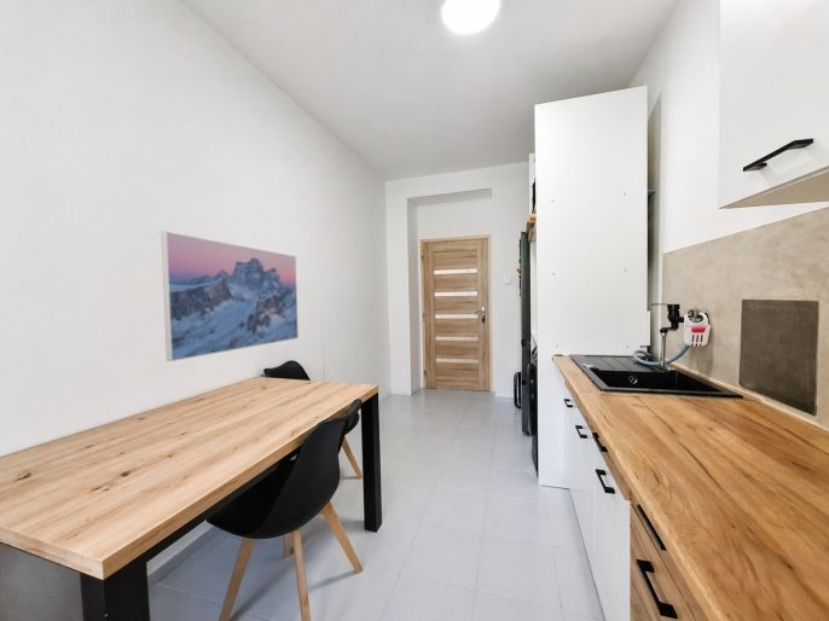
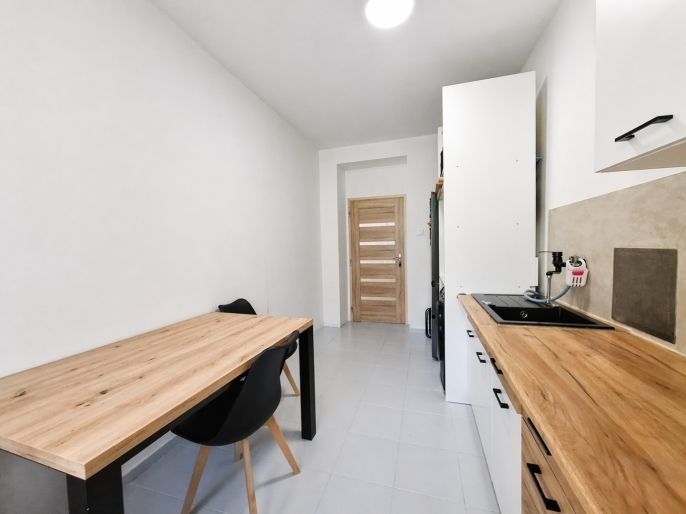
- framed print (245, 297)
